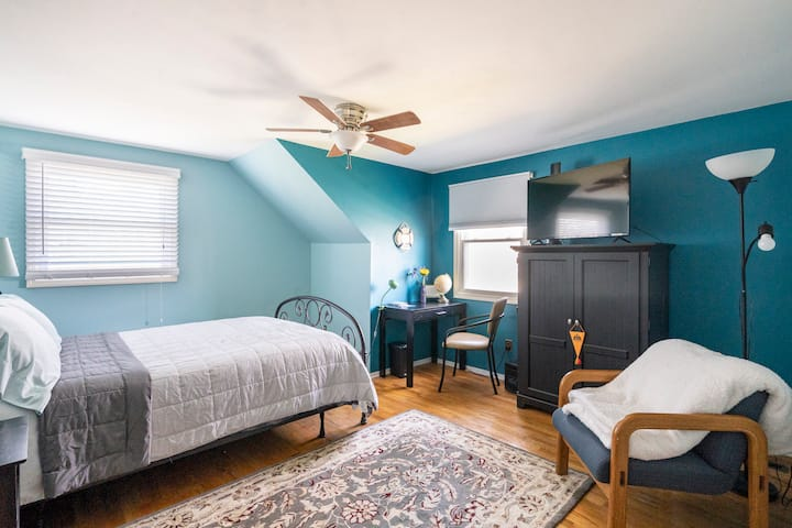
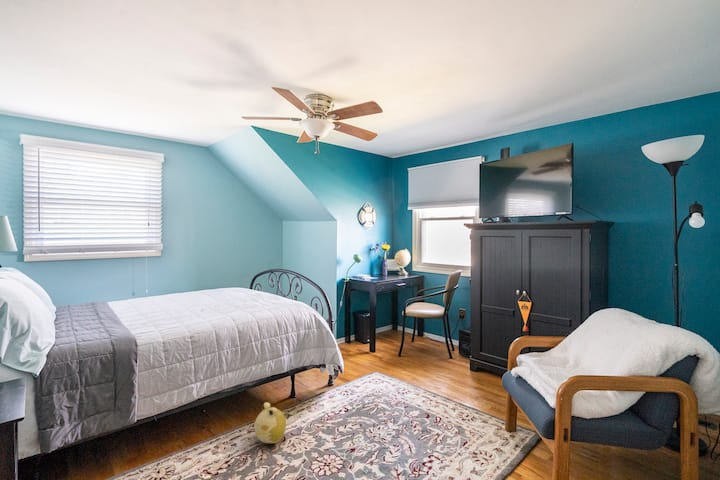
+ plush toy (270, 422)
